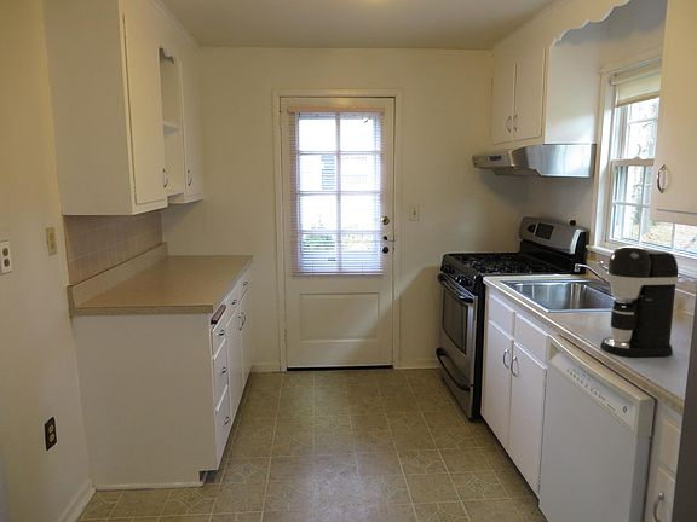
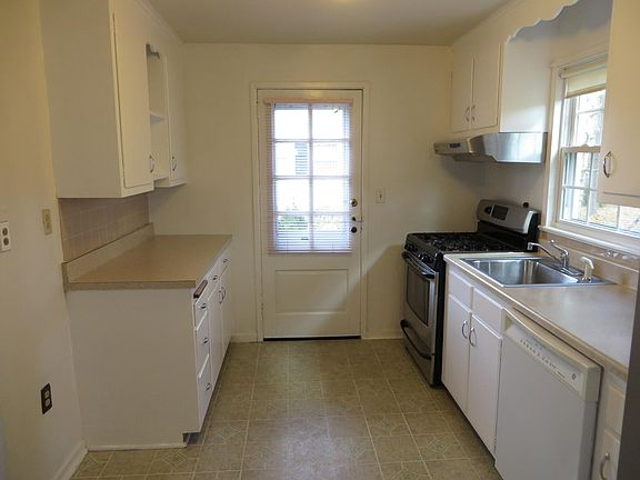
- coffee maker (640, 298)
